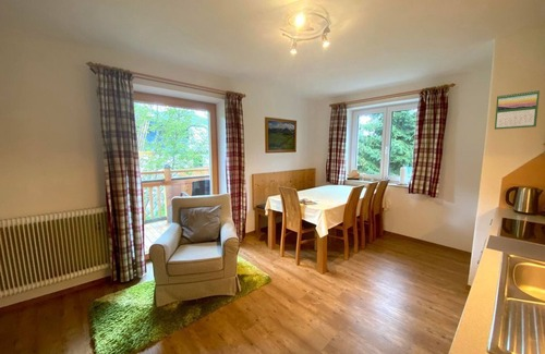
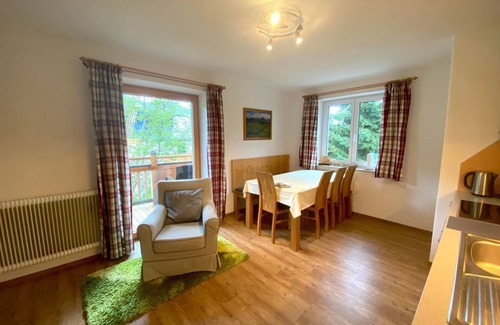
- calendar (516, 110)
